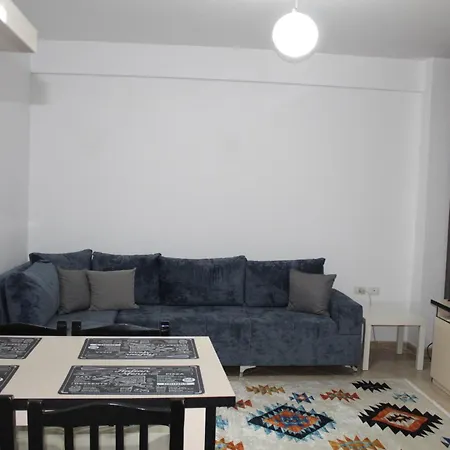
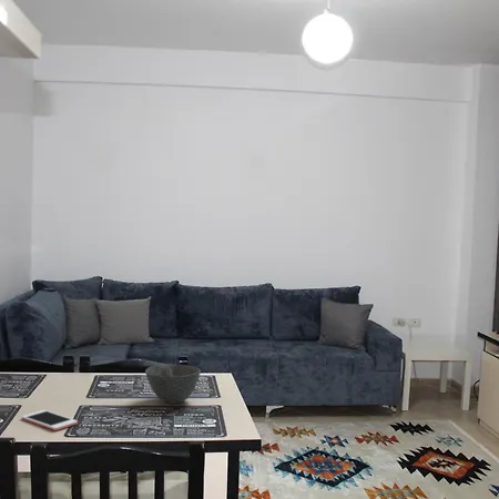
+ cell phone (49, 419)
+ bowl (172, 385)
